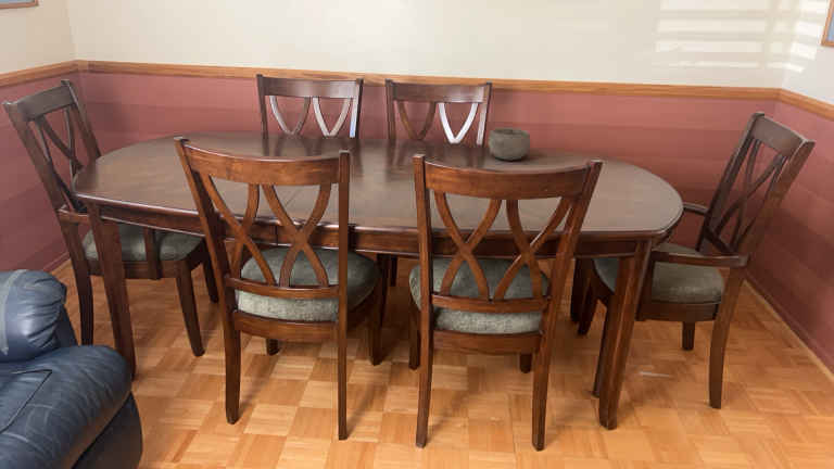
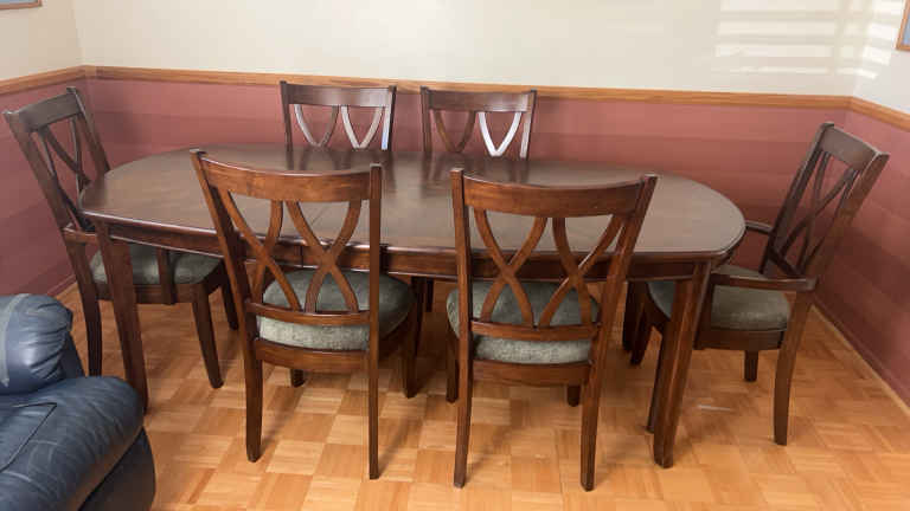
- bowl (508, 144)
